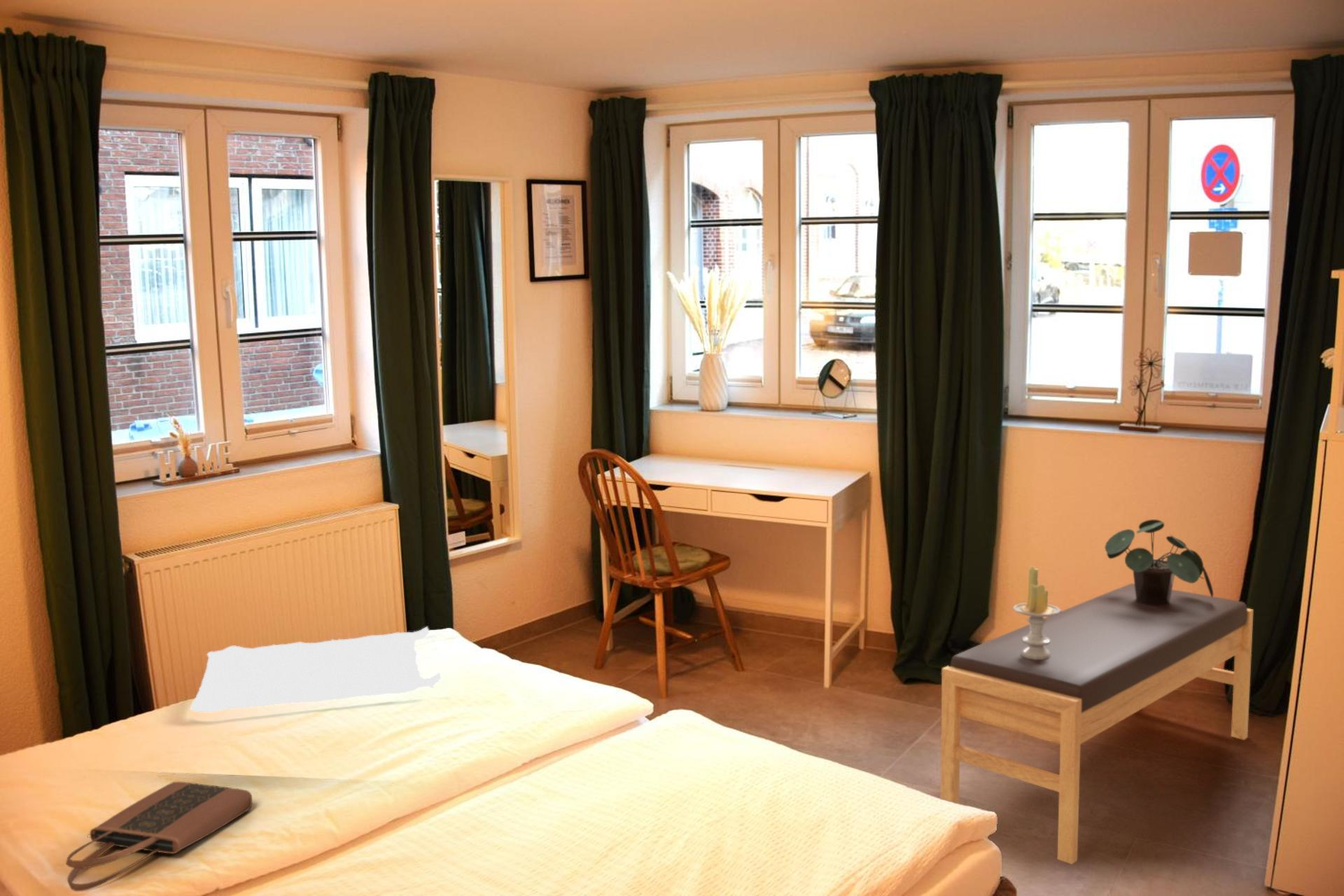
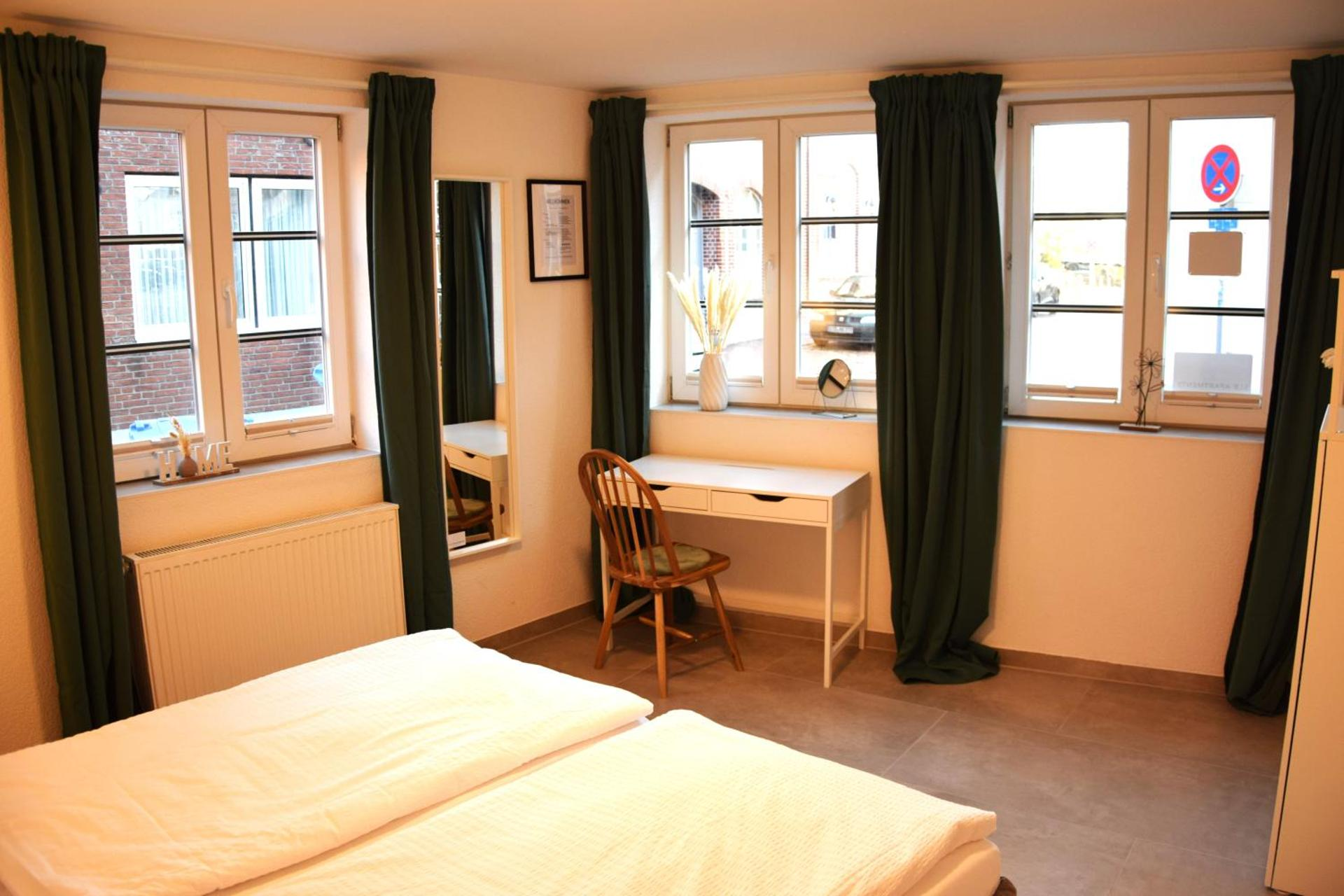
- potted plant (1157, 561)
- tote bag (149, 830)
- pillow (319, 668)
- bench (1107, 701)
- candle (1037, 611)
